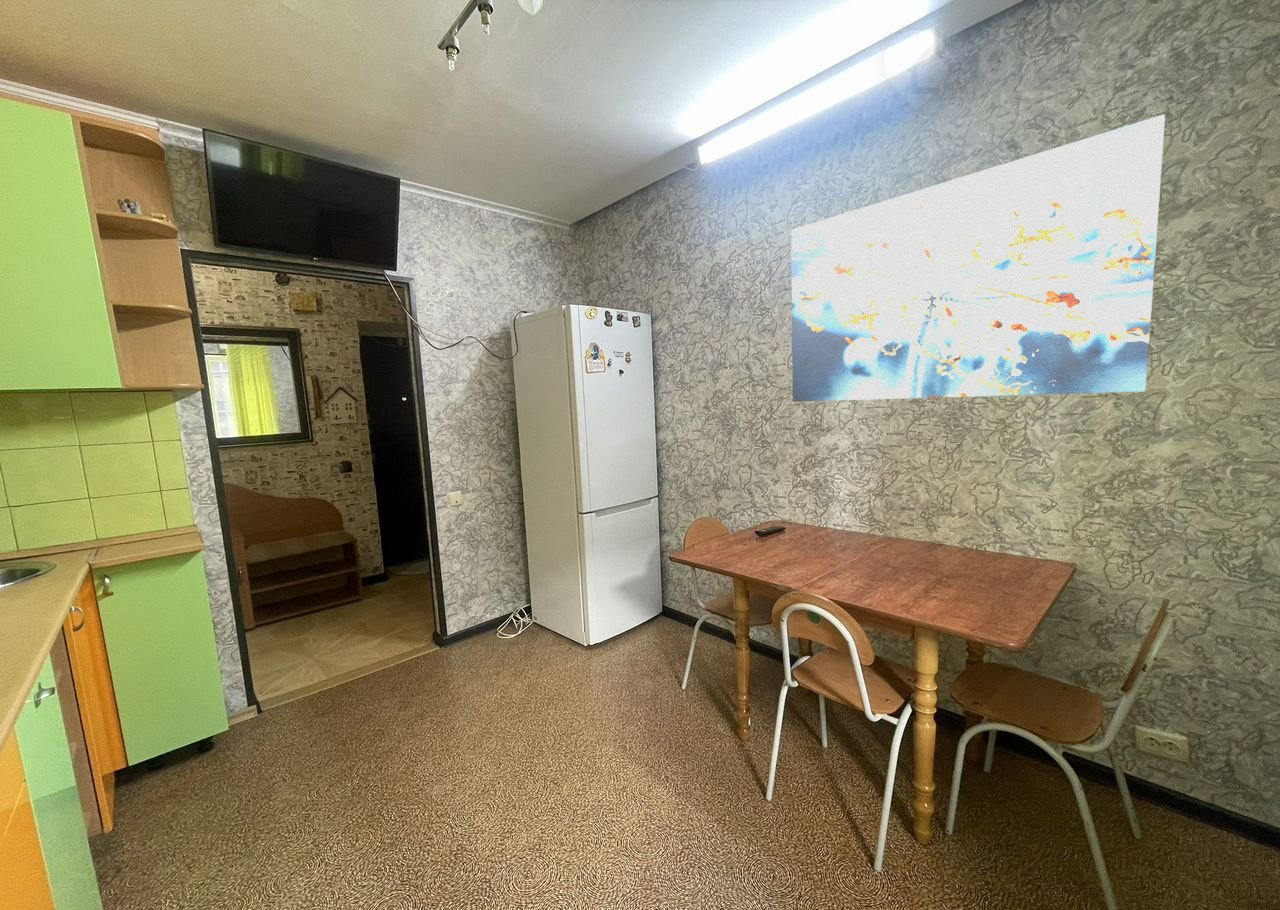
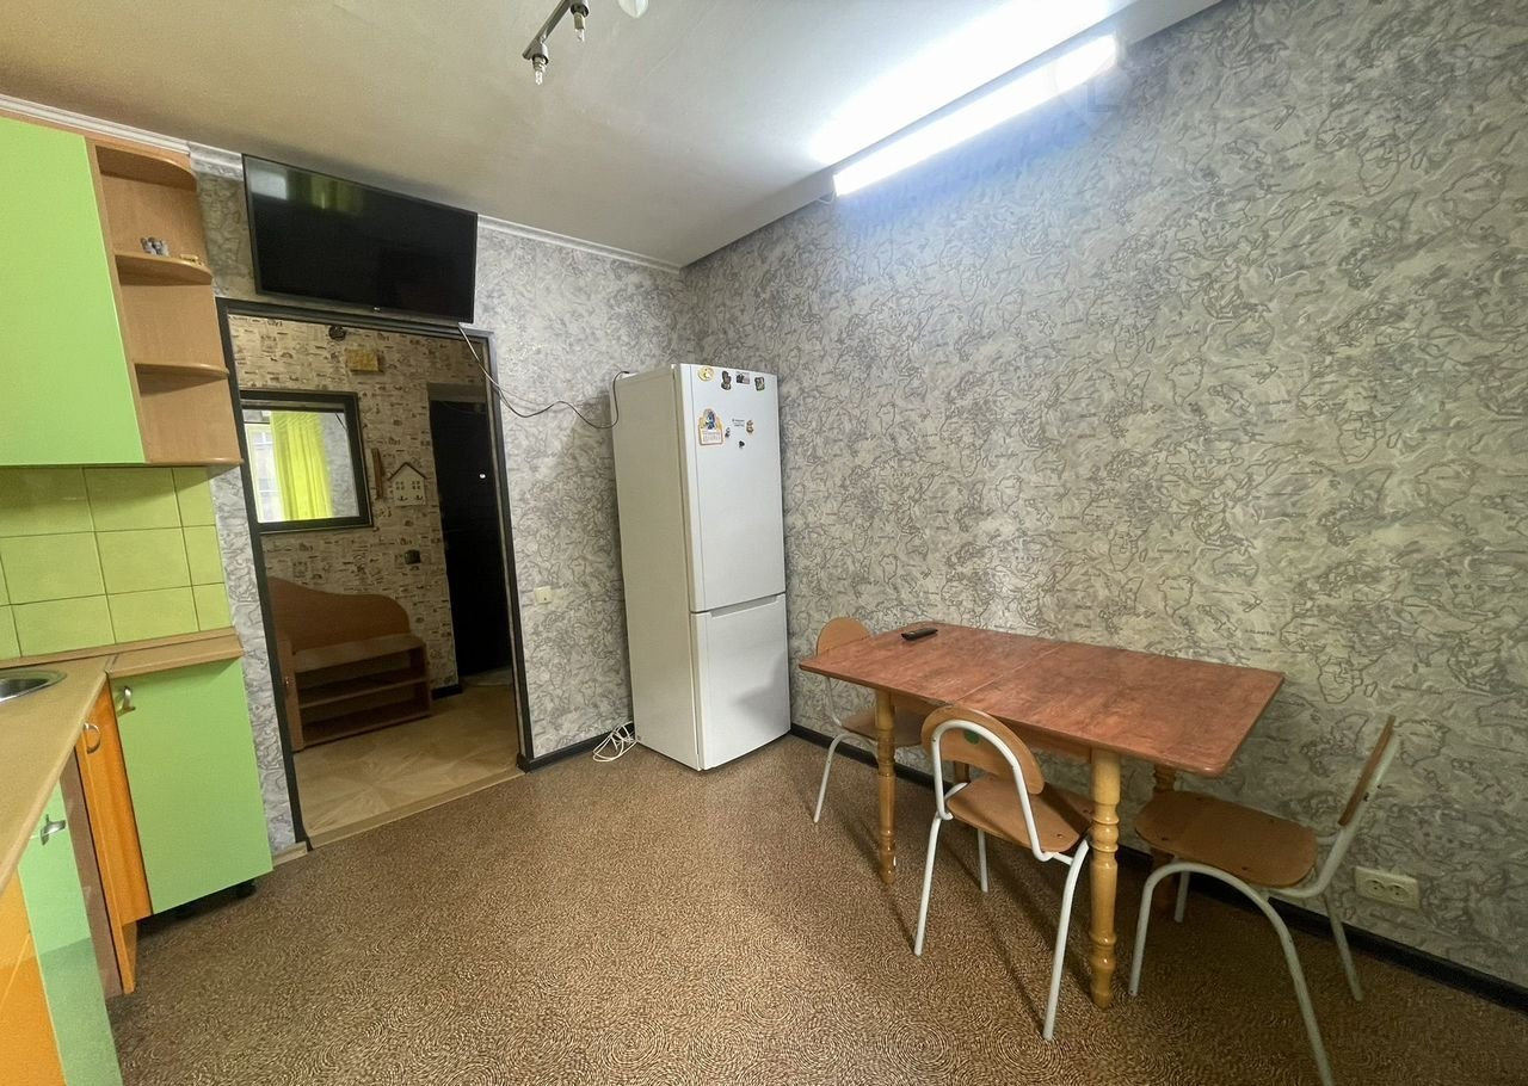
- wall art (933, 294)
